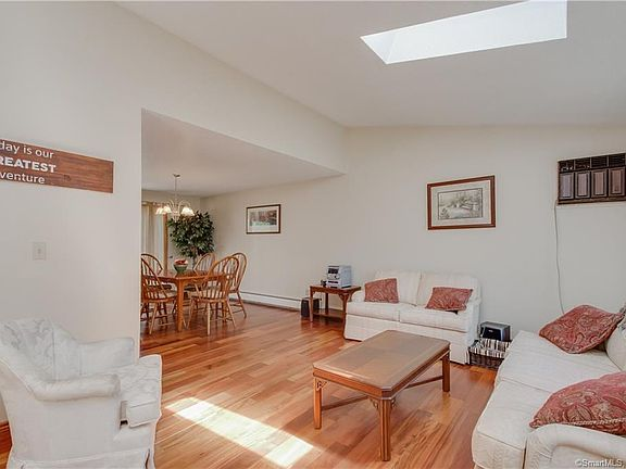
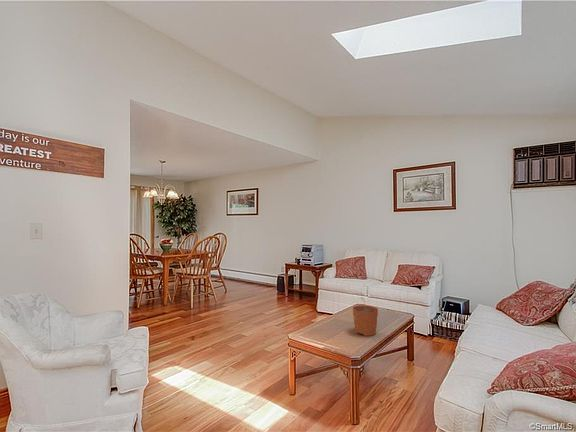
+ plant pot (365, 314)
